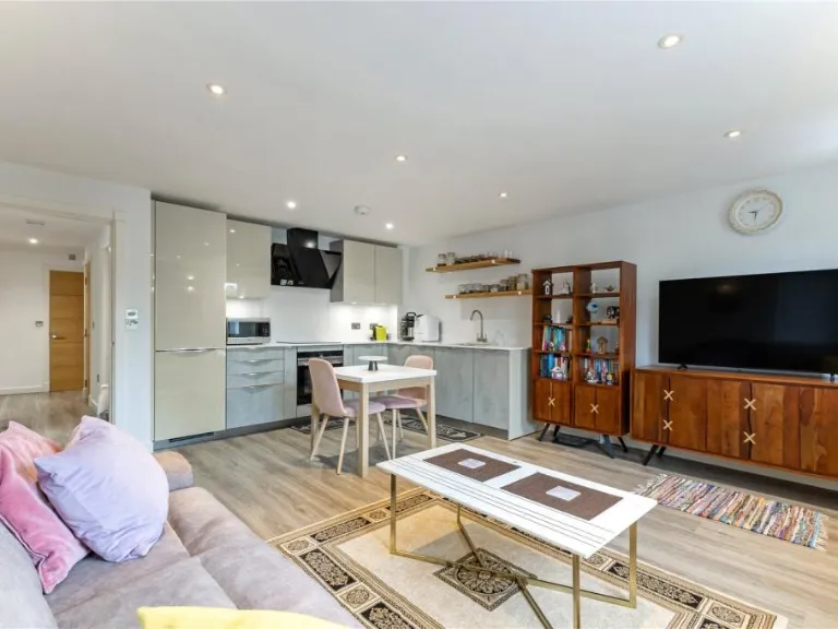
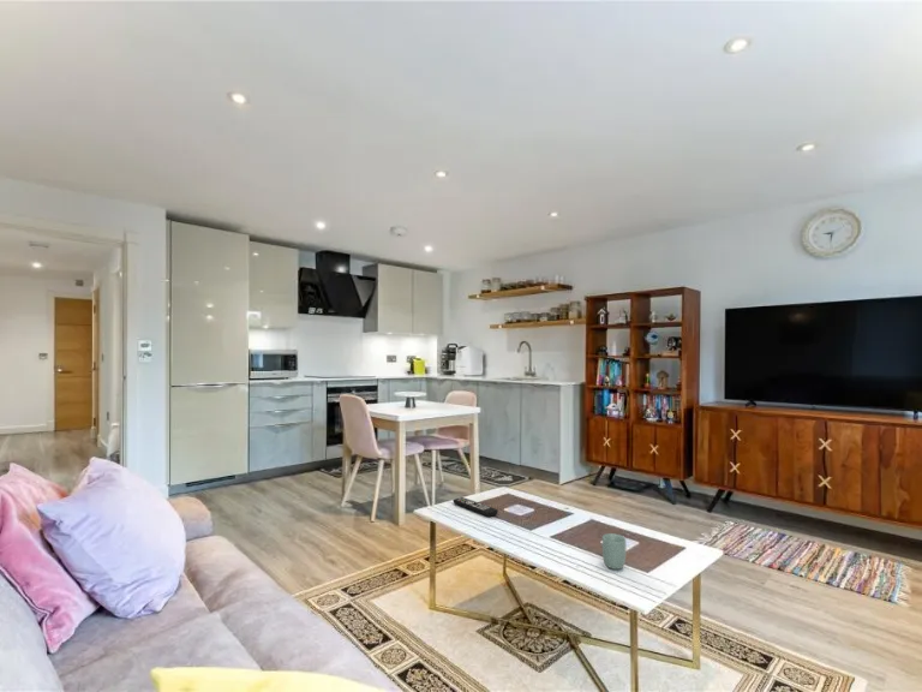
+ cup (613, 551)
+ remote control (474, 506)
